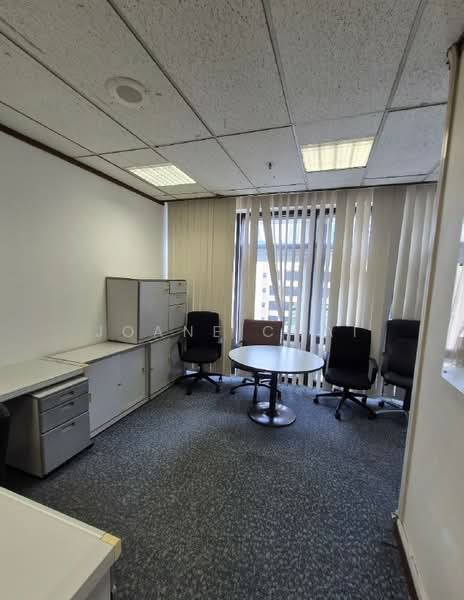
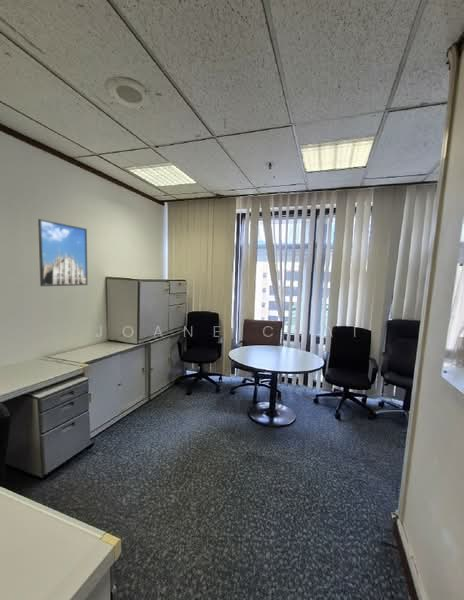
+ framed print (65, 255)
